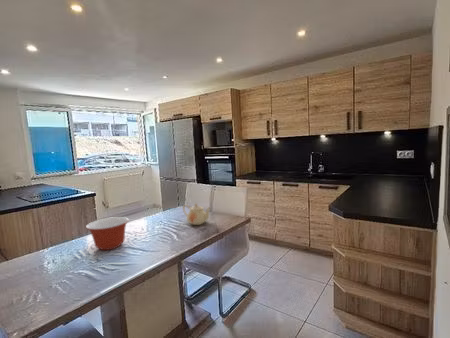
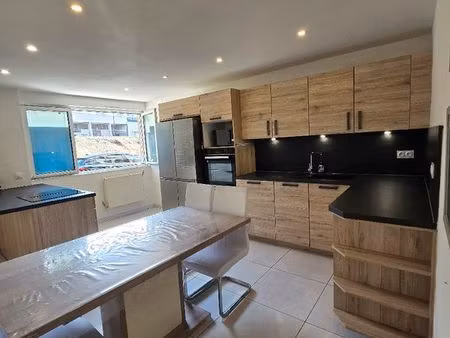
- teapot (196, 213)
- mixing bowl (109, 234)
